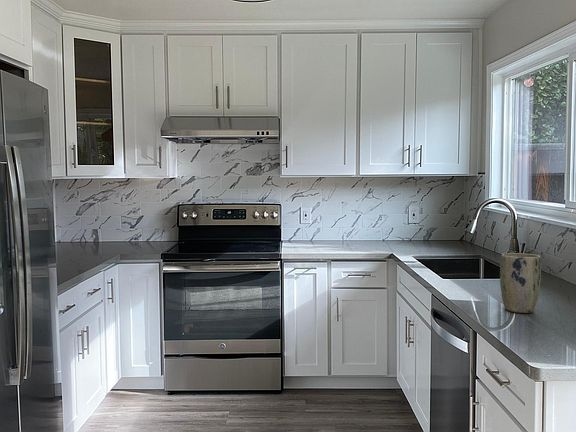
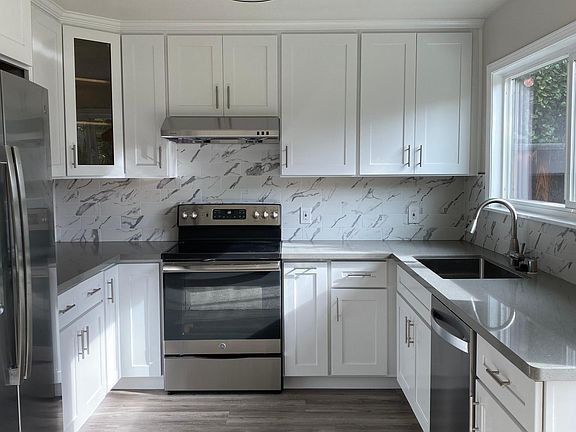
- plant pot (520, 282)
